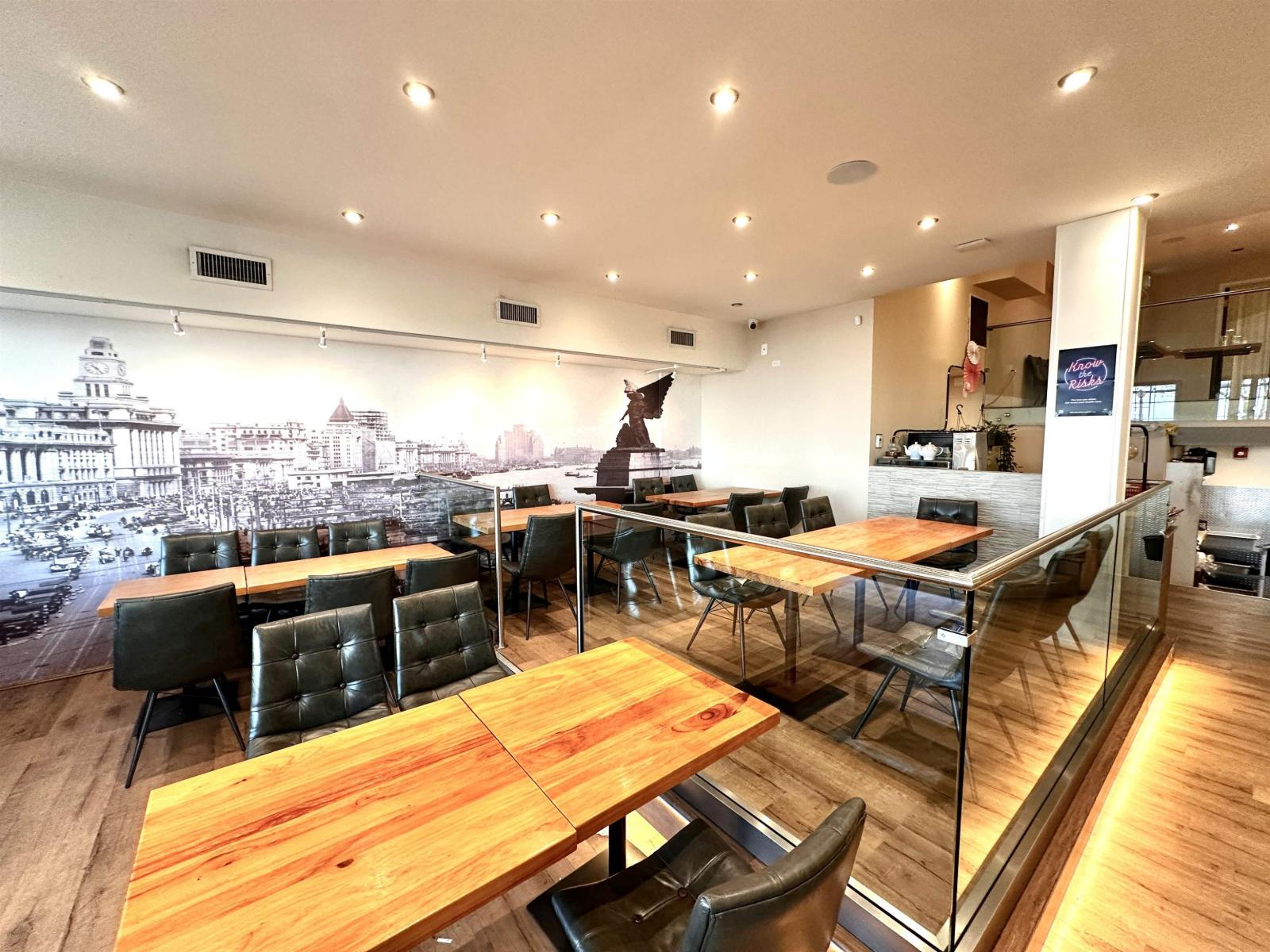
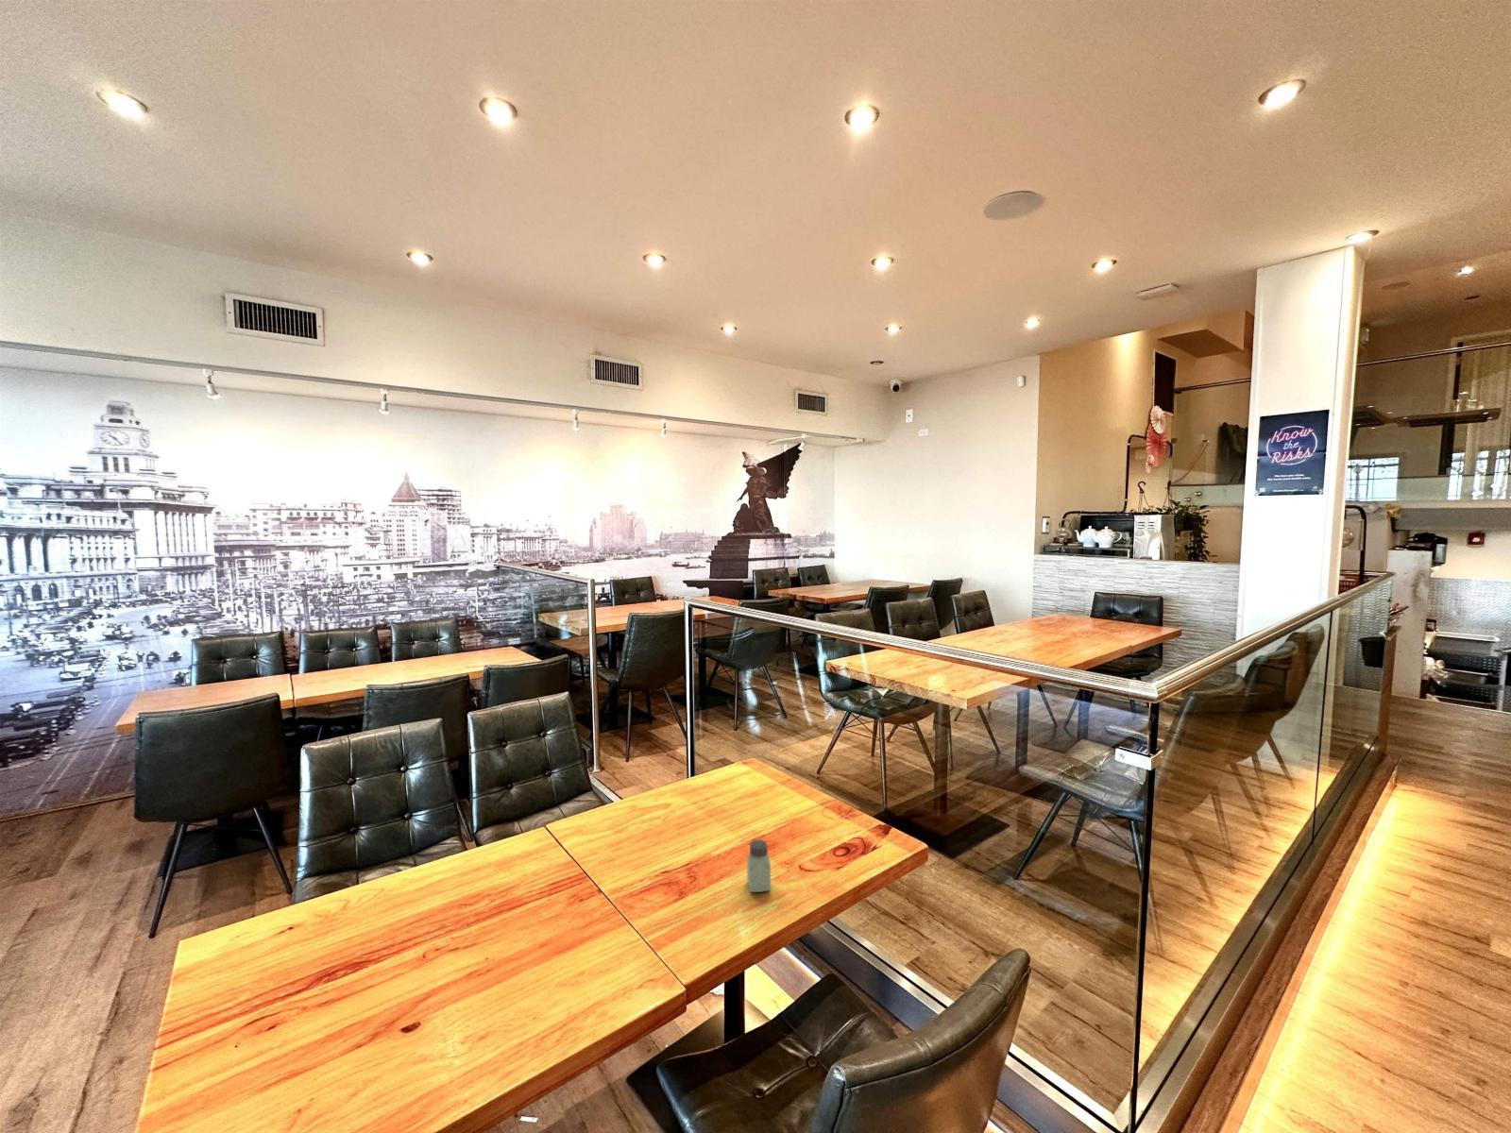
+ saltshaker (758, 864)
